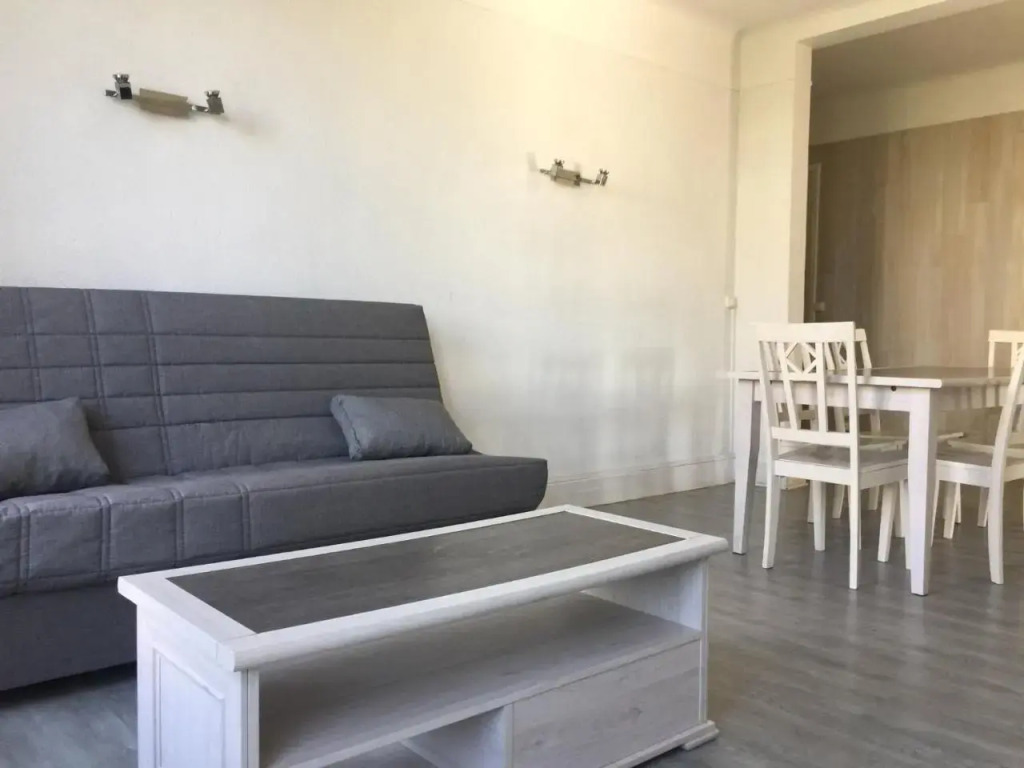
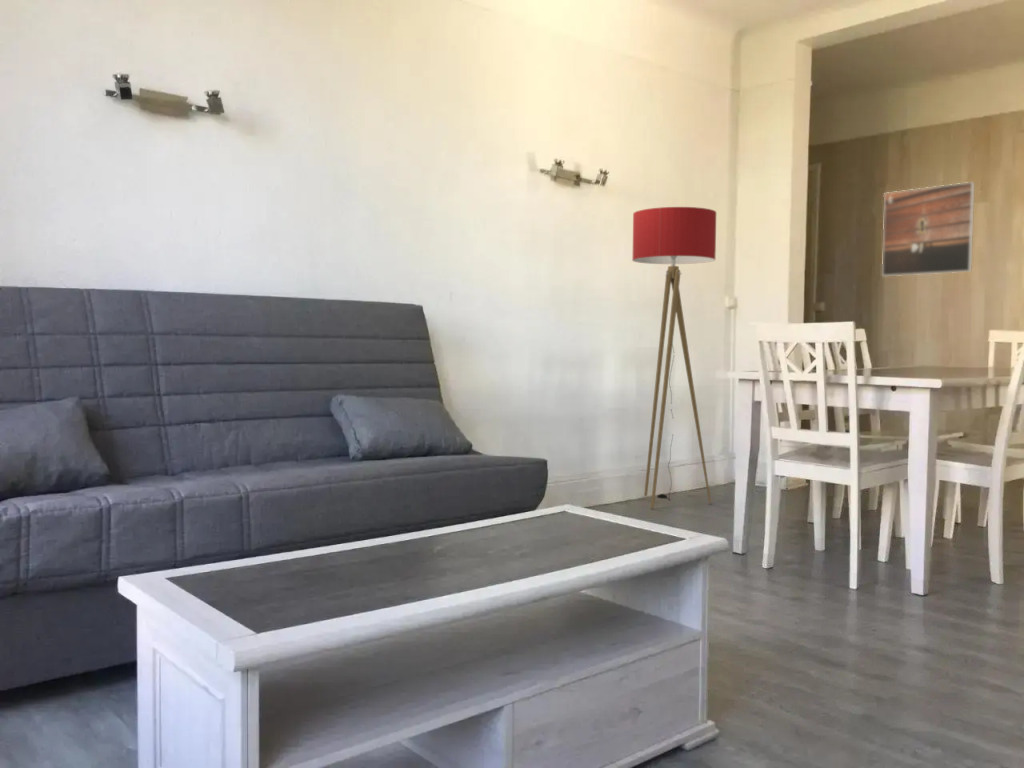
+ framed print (926, 230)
+ floor lamp (670, 358)
